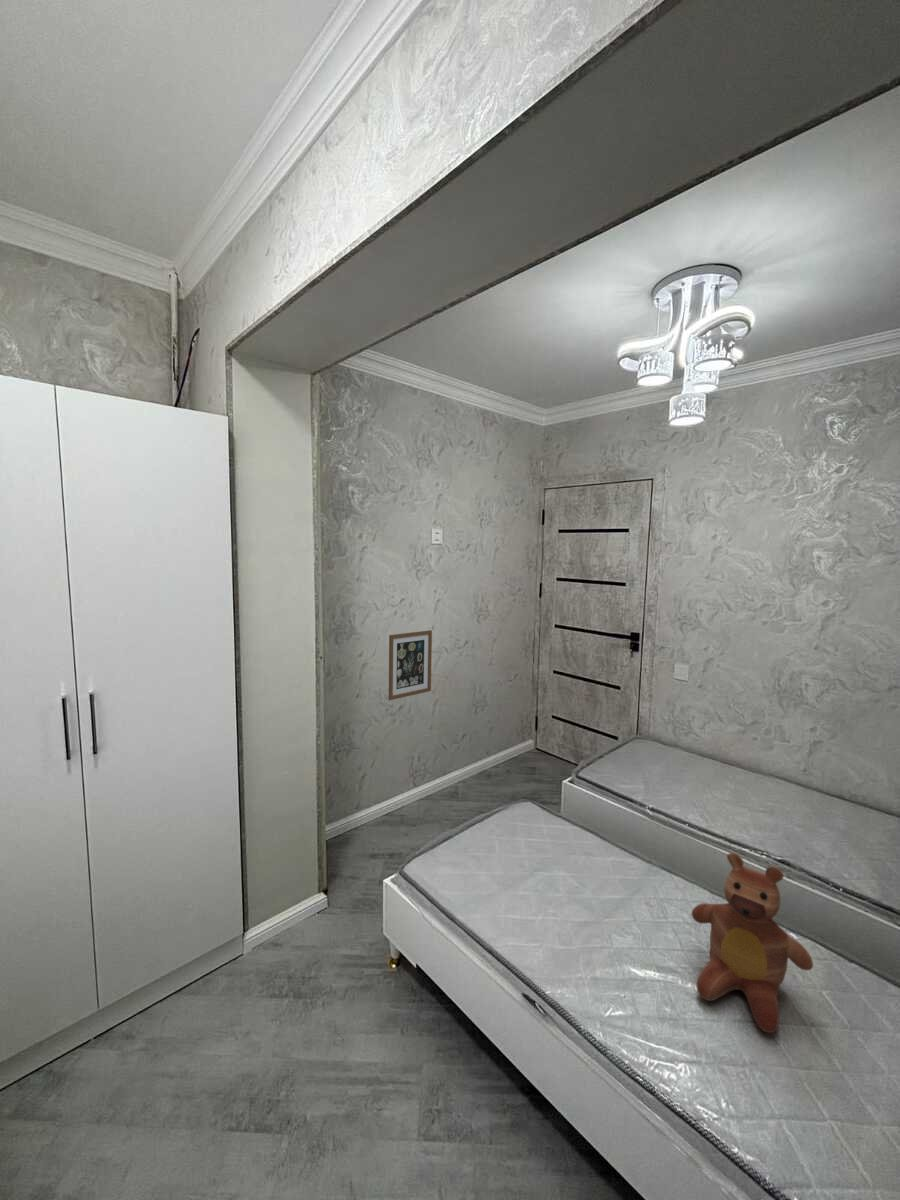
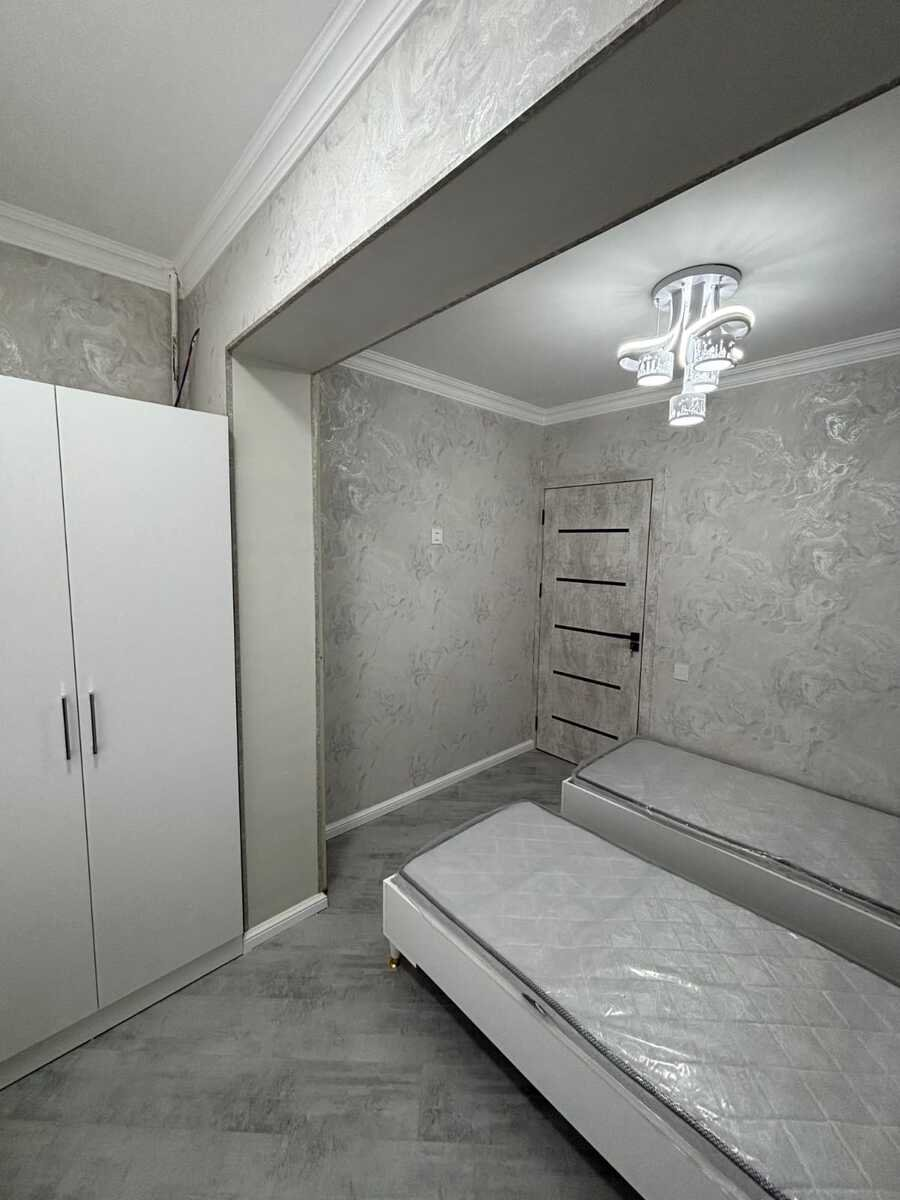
- teddy bear (746, 931)
- wall art (410, 664)
